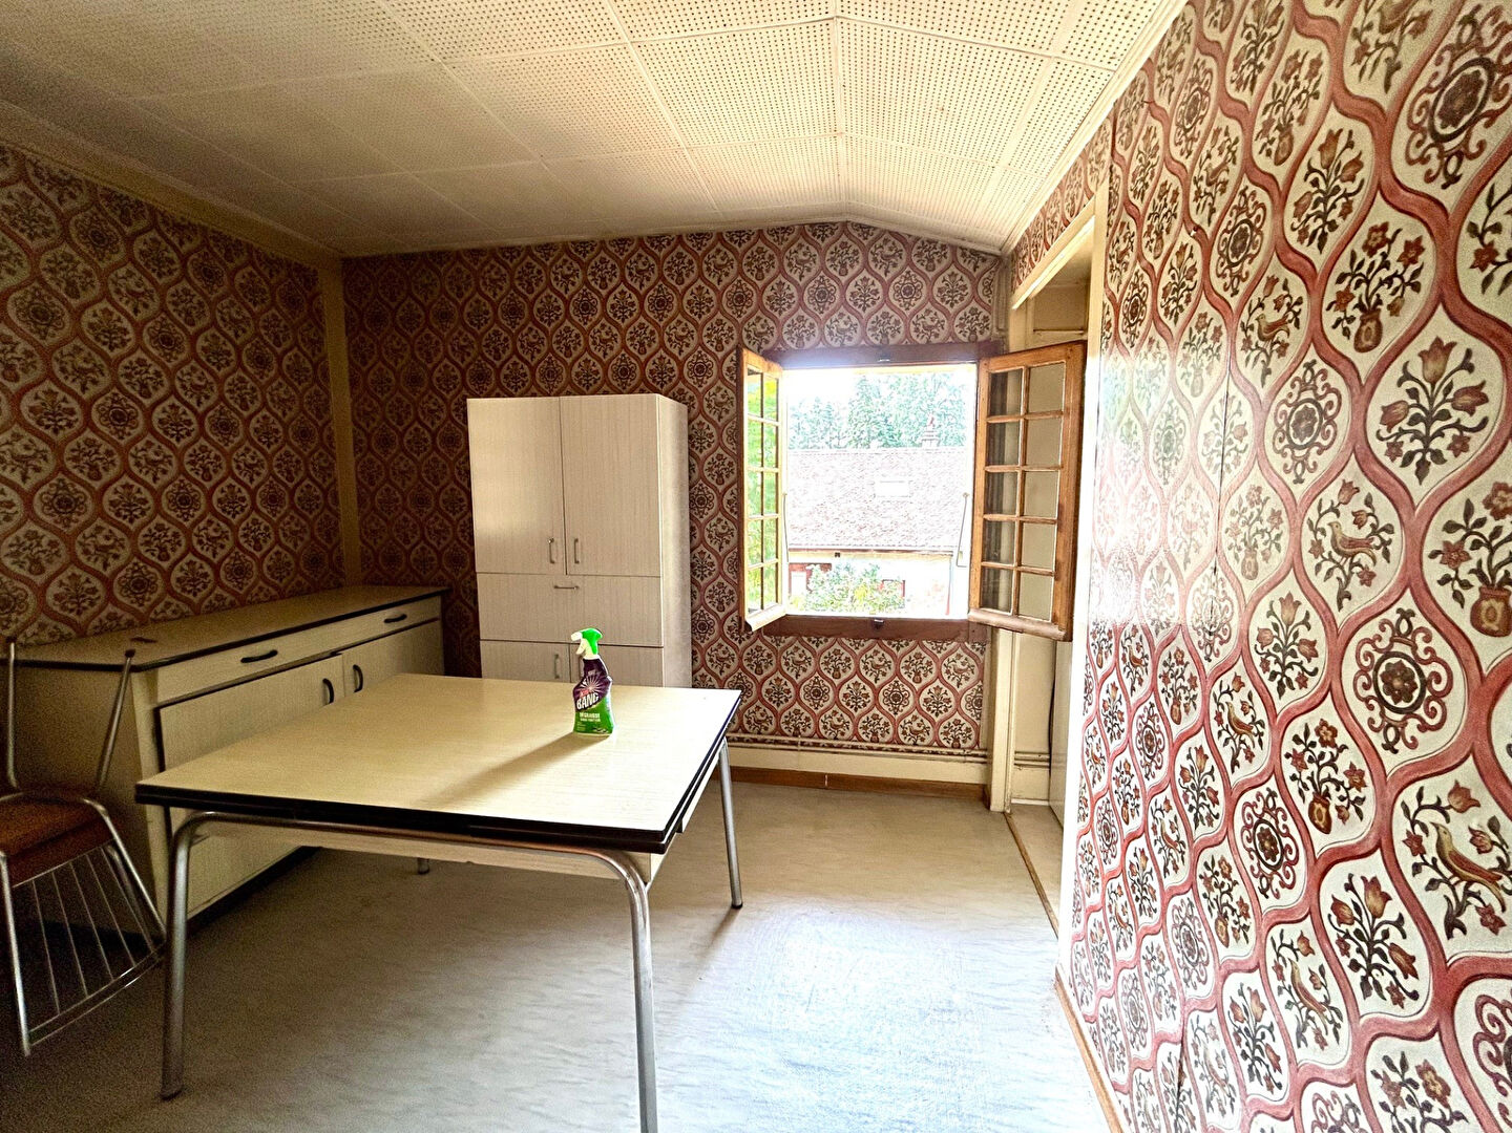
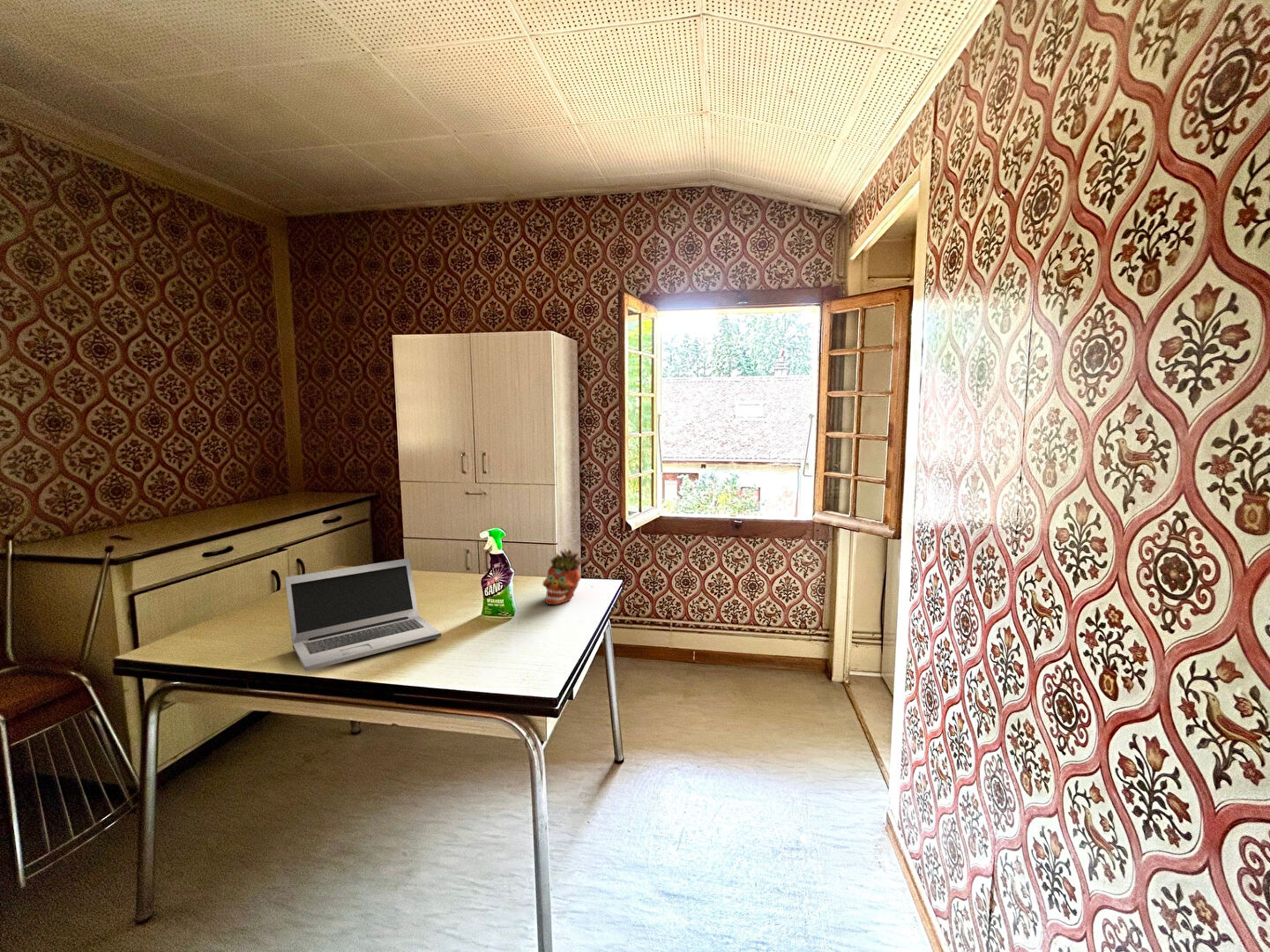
+ succulent planter (563, 574)
+ laptop (363, 607)
